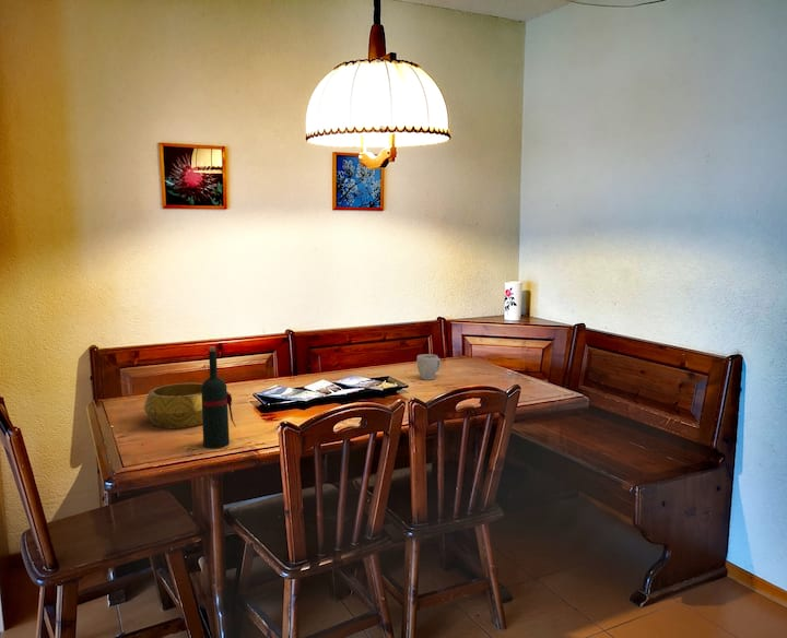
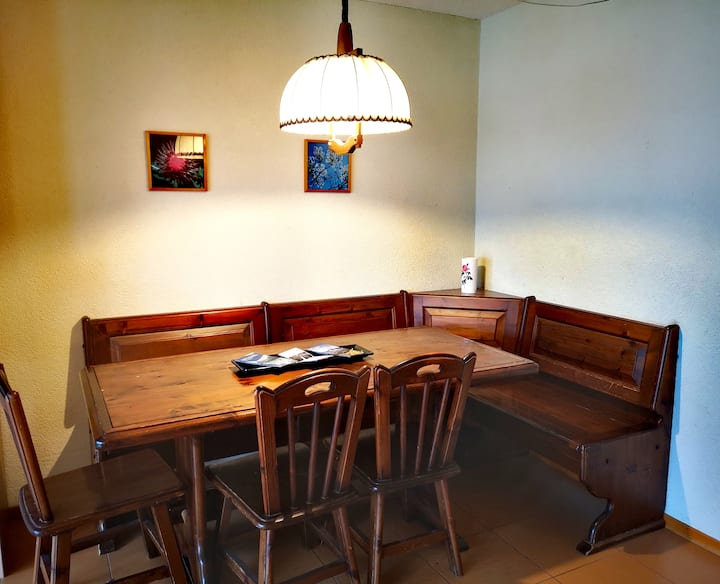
- mug (430, 366)
- decorative bowl (181, 404)
- wine bottle (218, 394)
